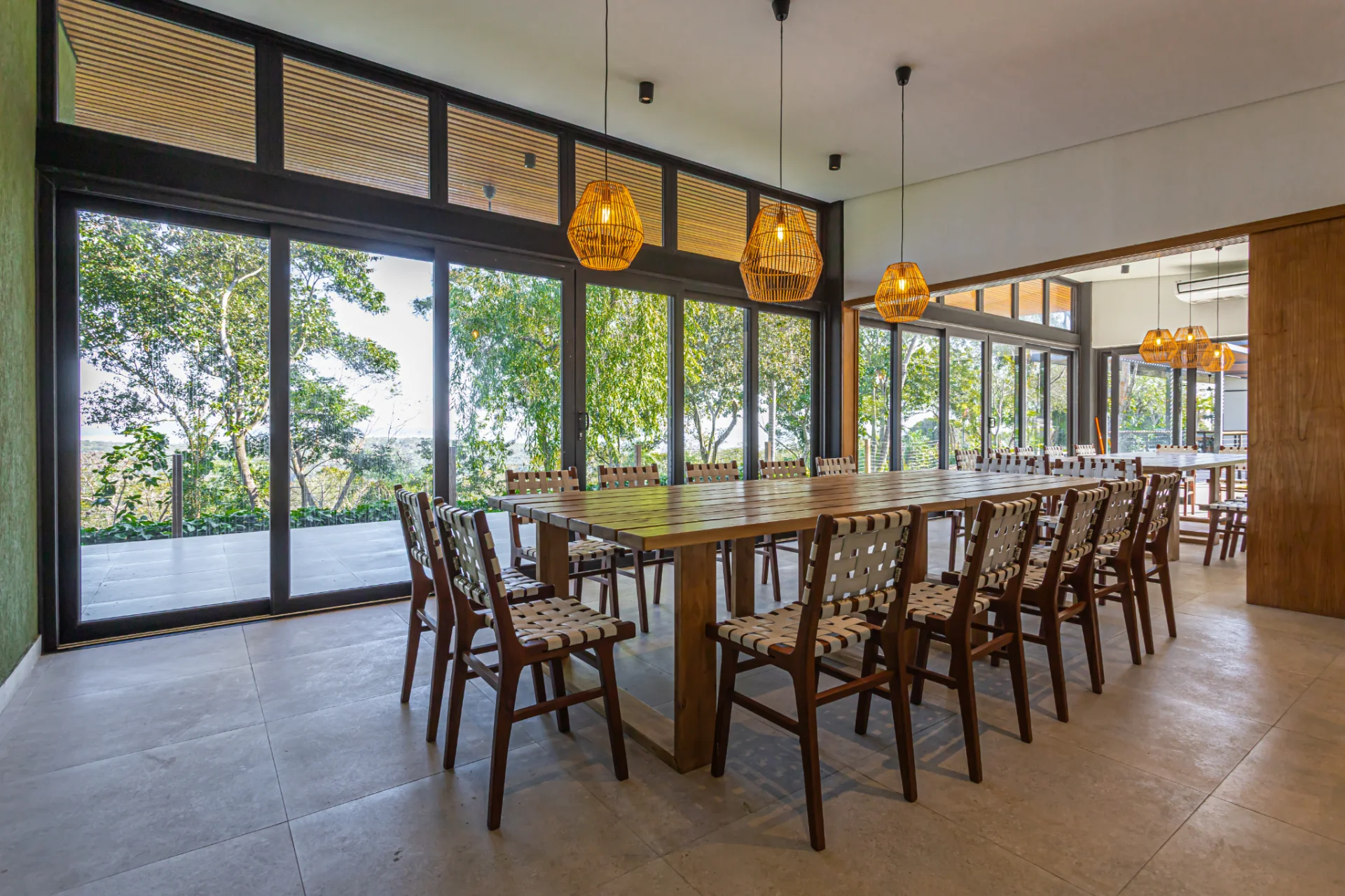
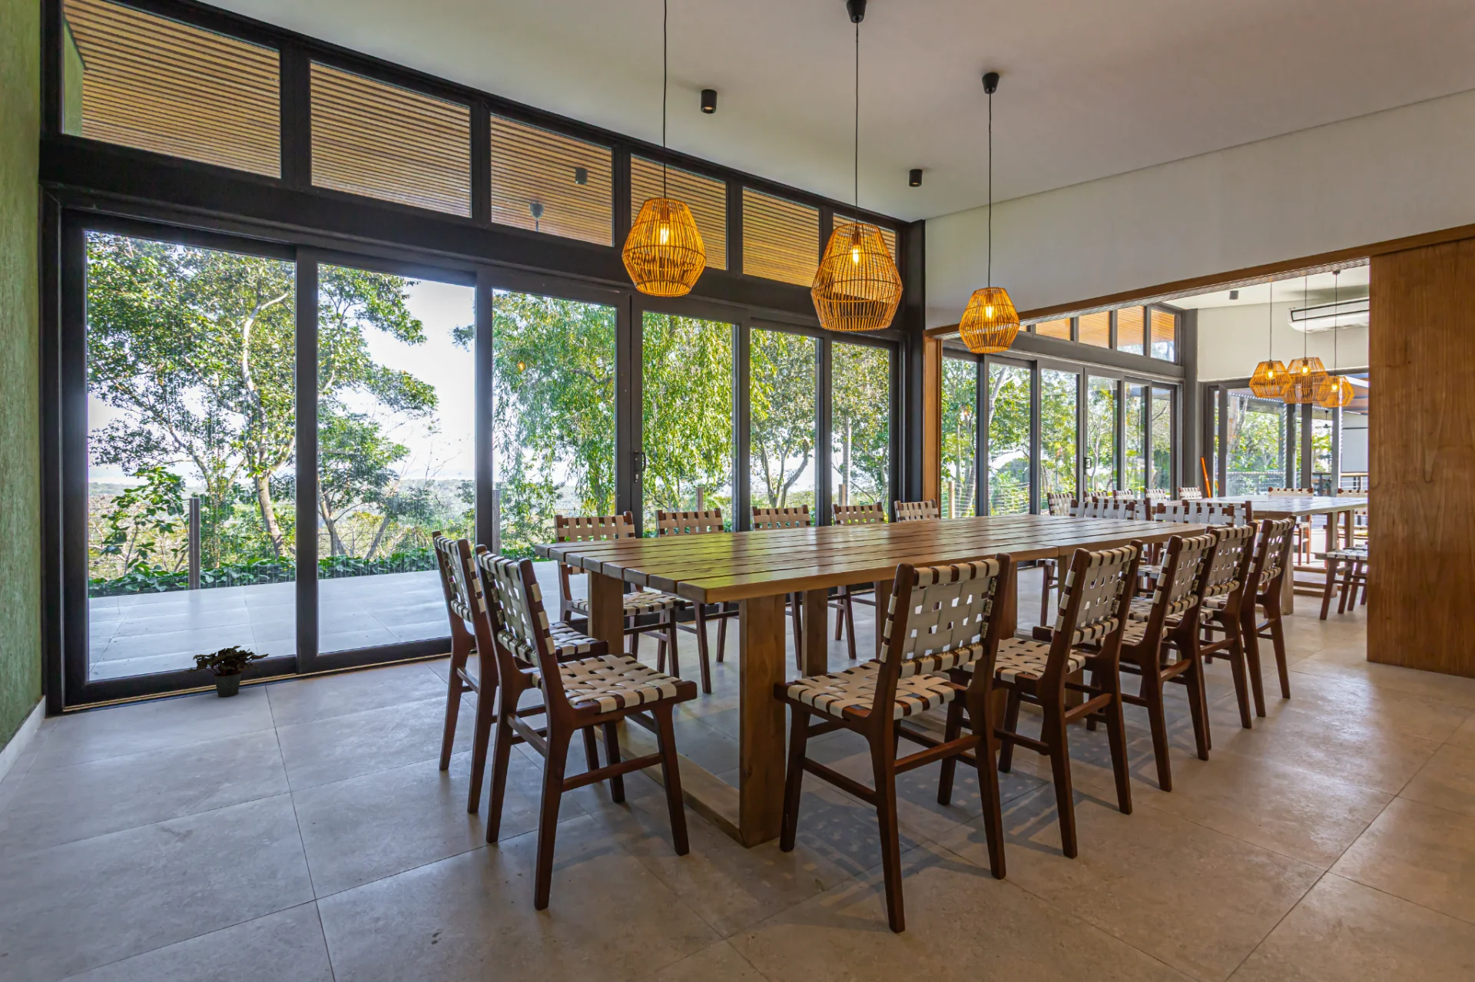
+ potted plant (227, 671)
